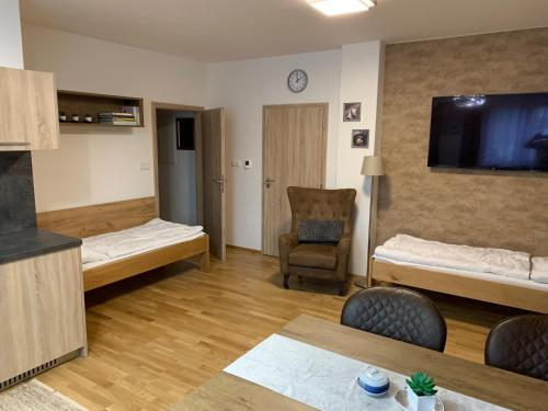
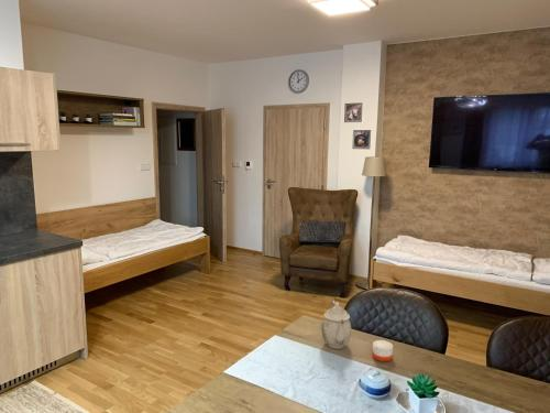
+ teapot (337, 324)
+ candle (383, 344)
